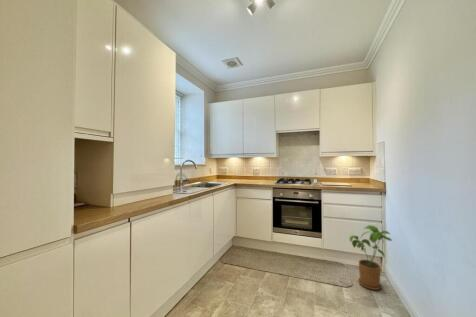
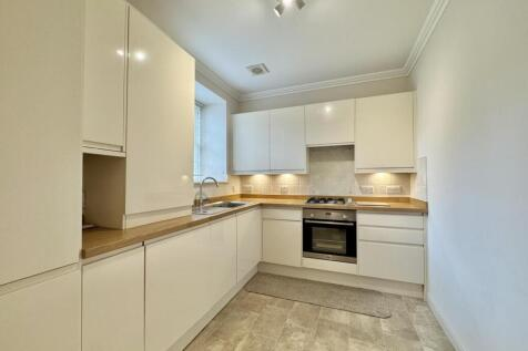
- house plant (367, 255)
